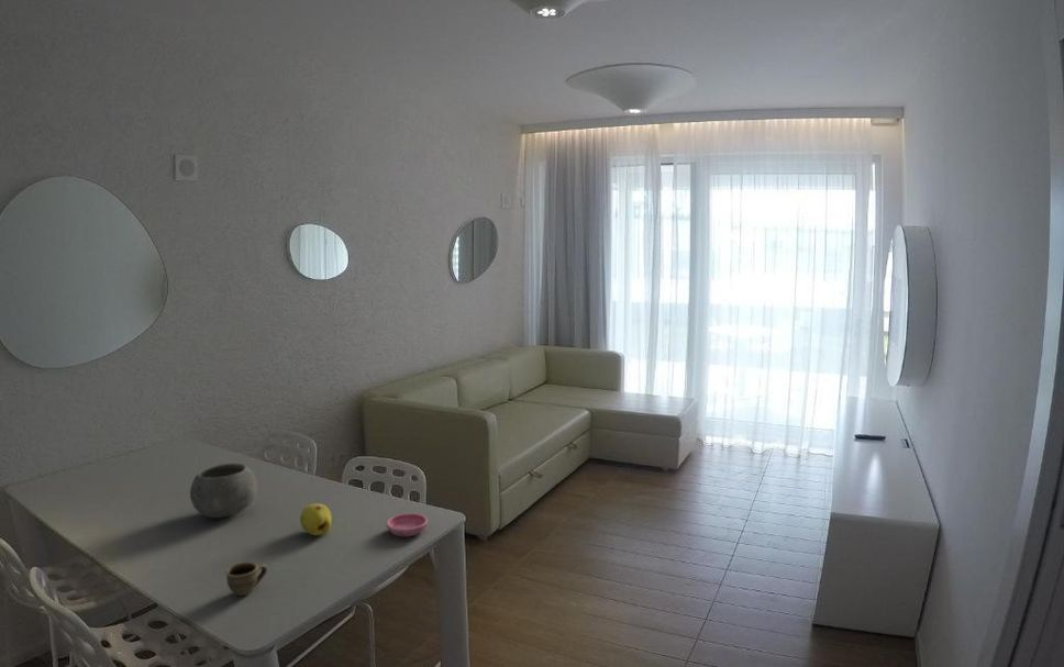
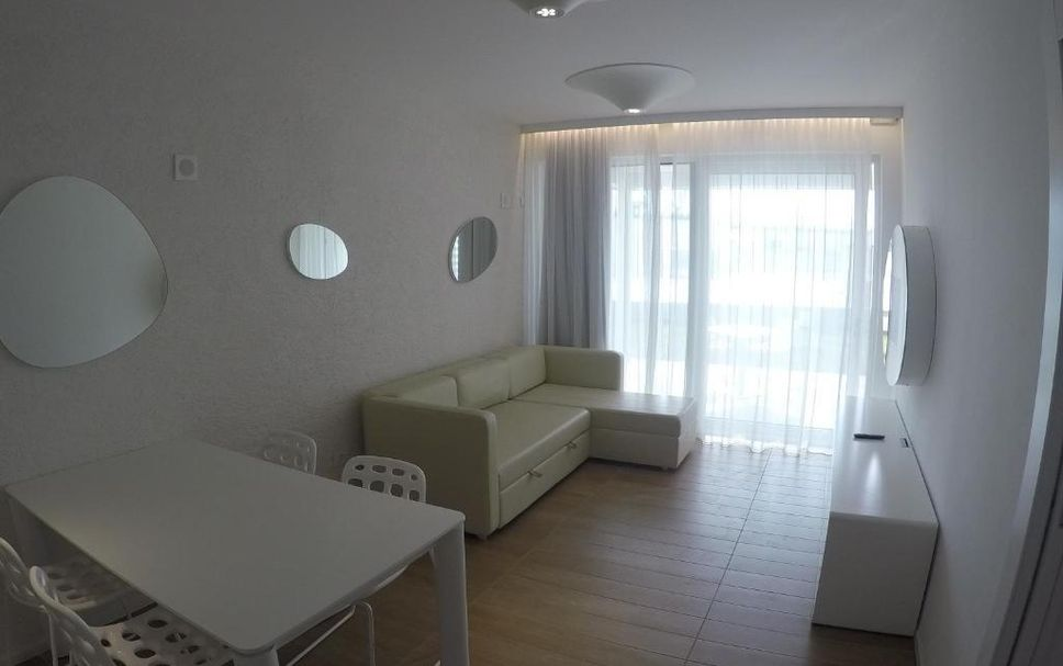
- bowl (224, 491)
- cup (247, 578)
- saucer (407, 525)
- fruit (314, 518)
